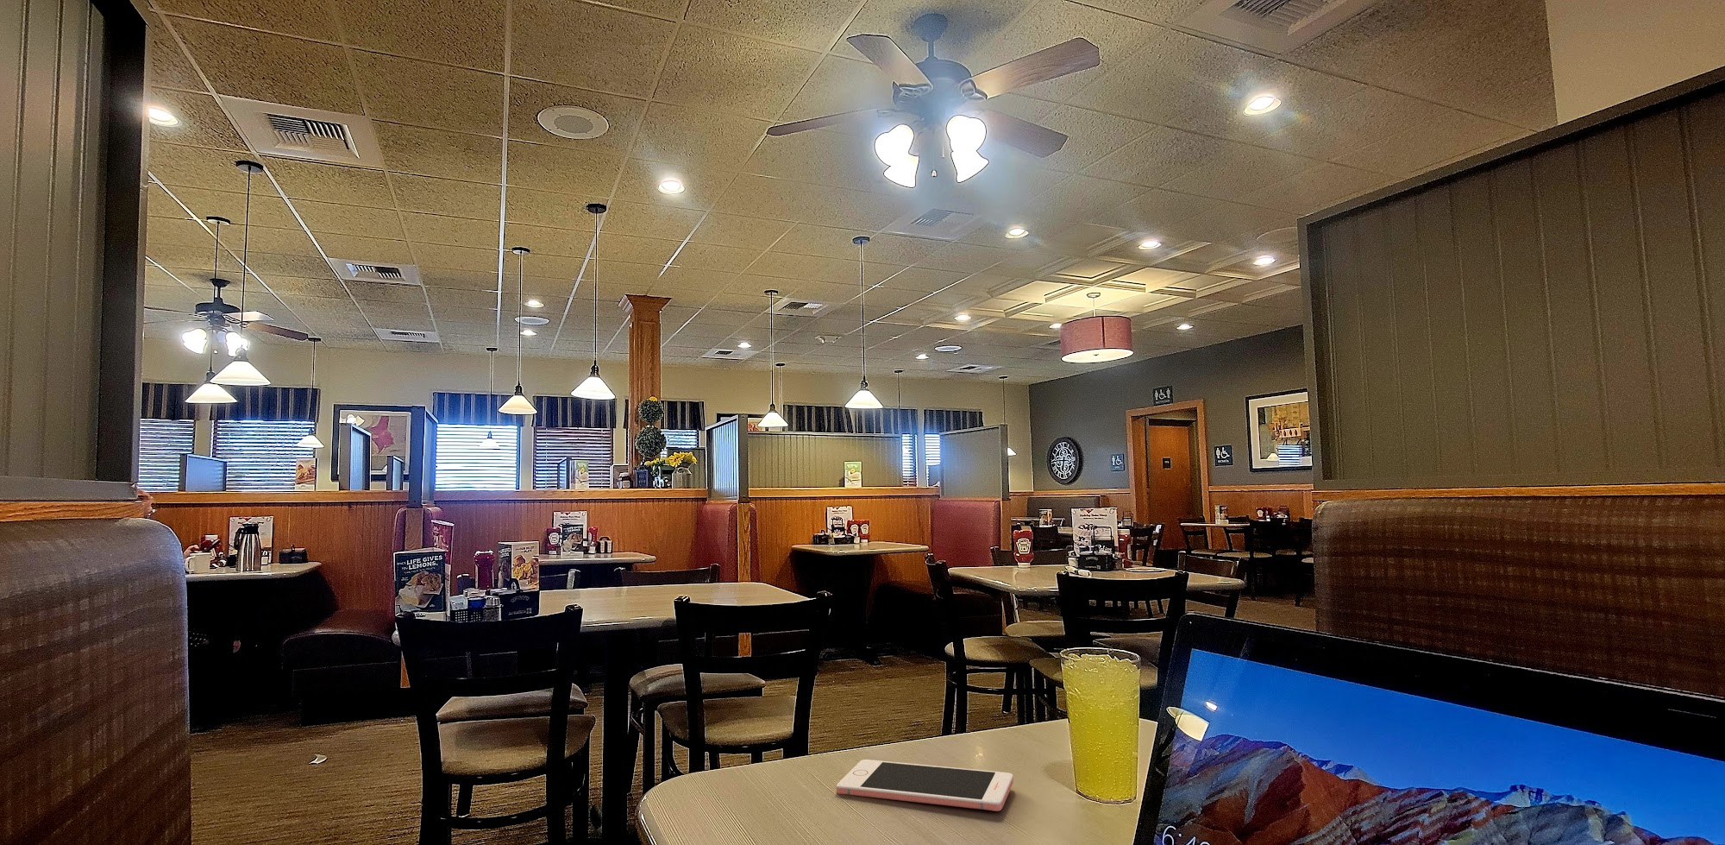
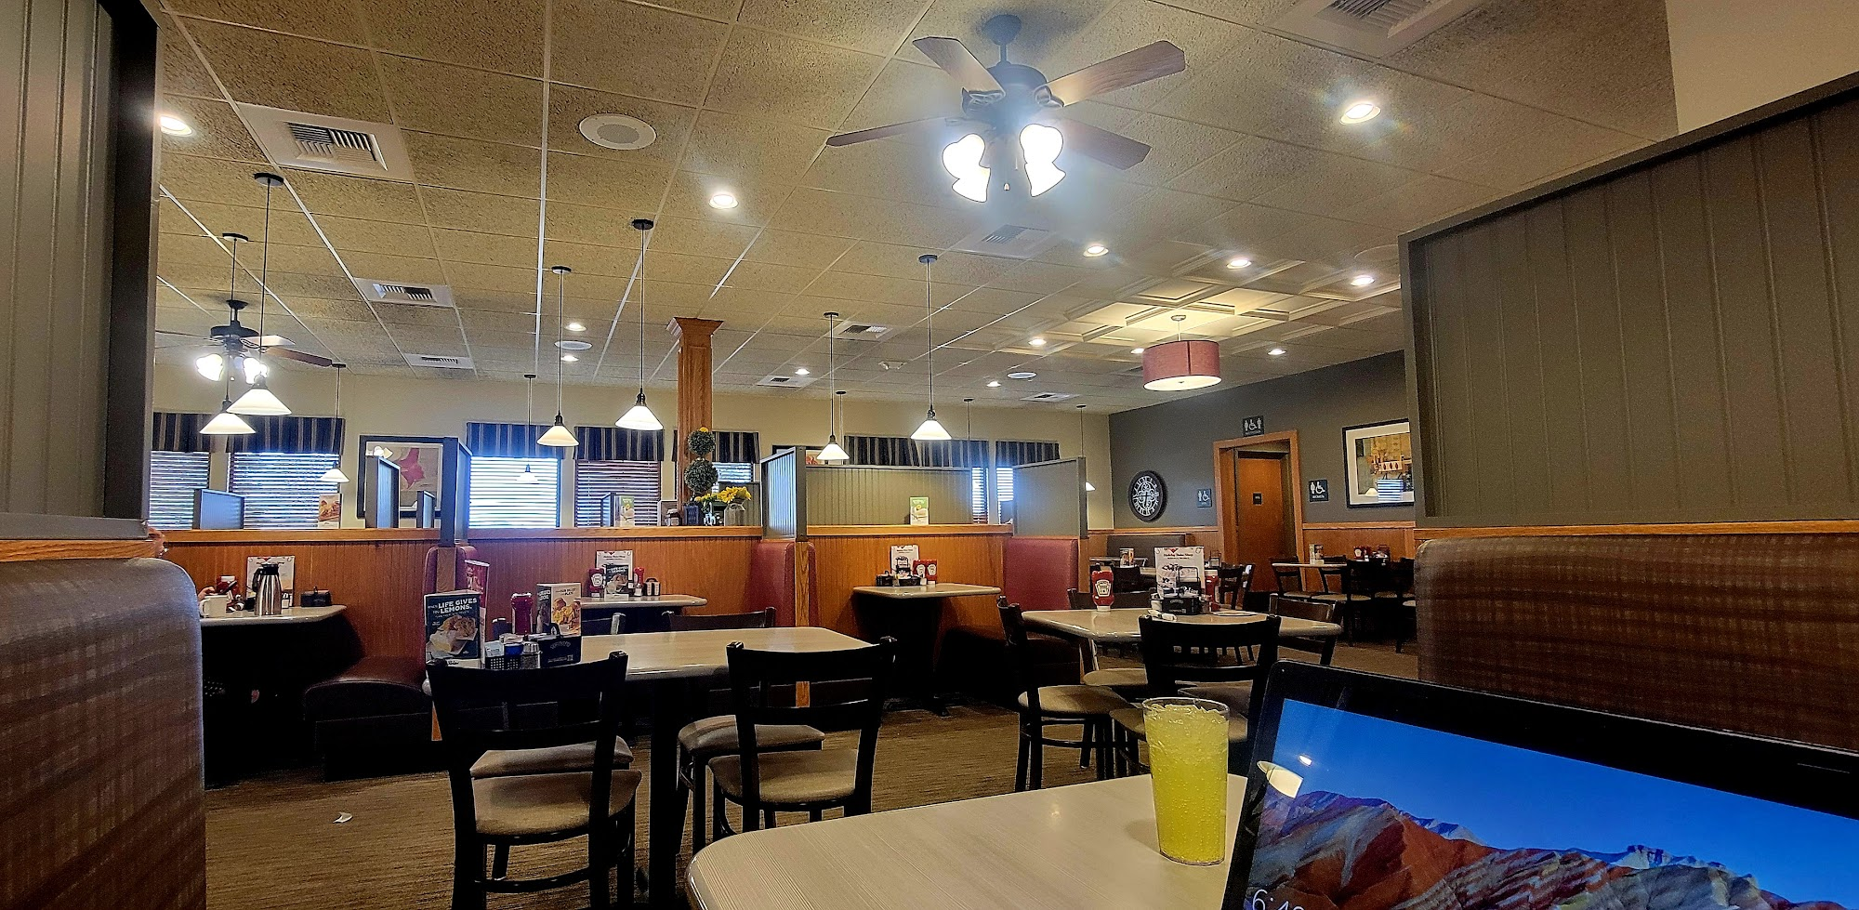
- cell phone (925, 783)
